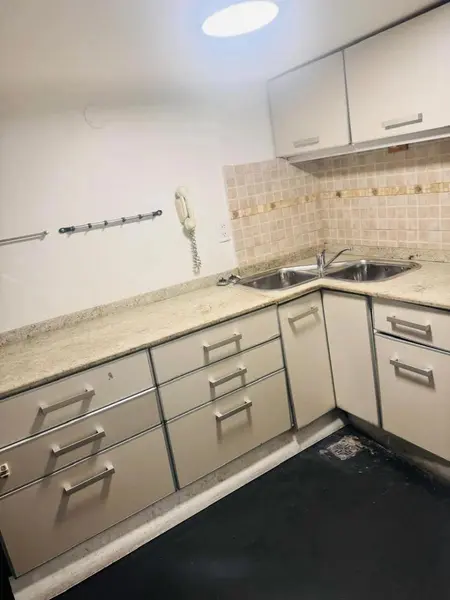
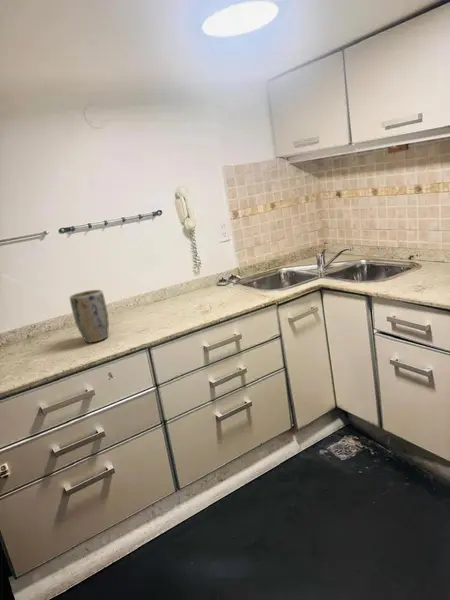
+ plant pot (91, 316)
